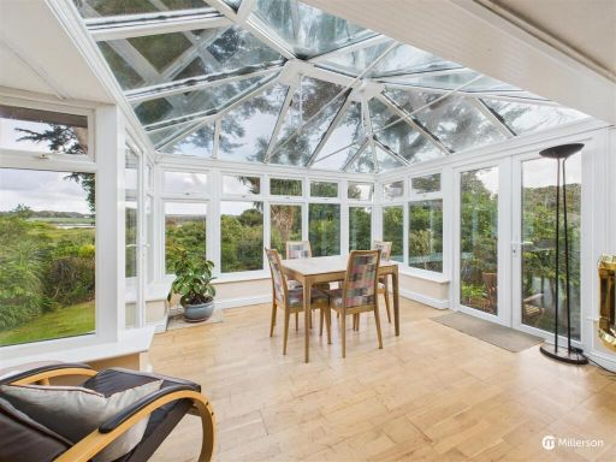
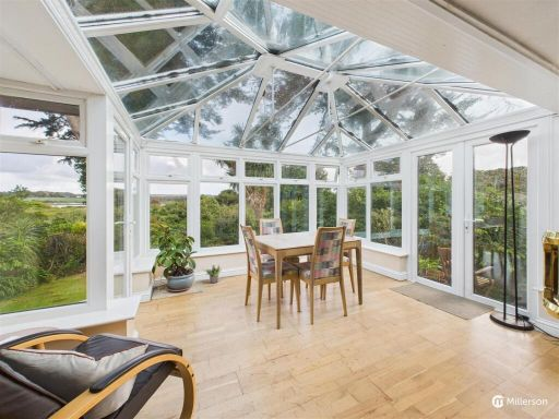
+ potted plant (212, 273)
